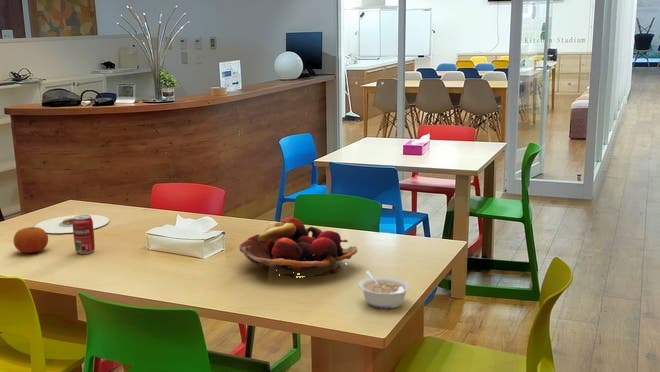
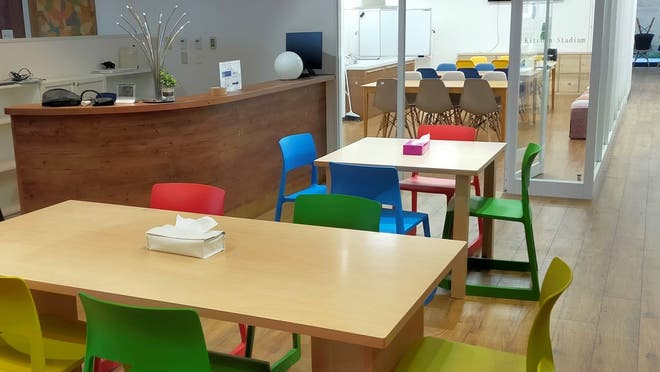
- plate (72, 220)
- fruit basket (294, 245)
- legume (382, 291)
- fruit (31, 239)
- beverage can (83, 234)
